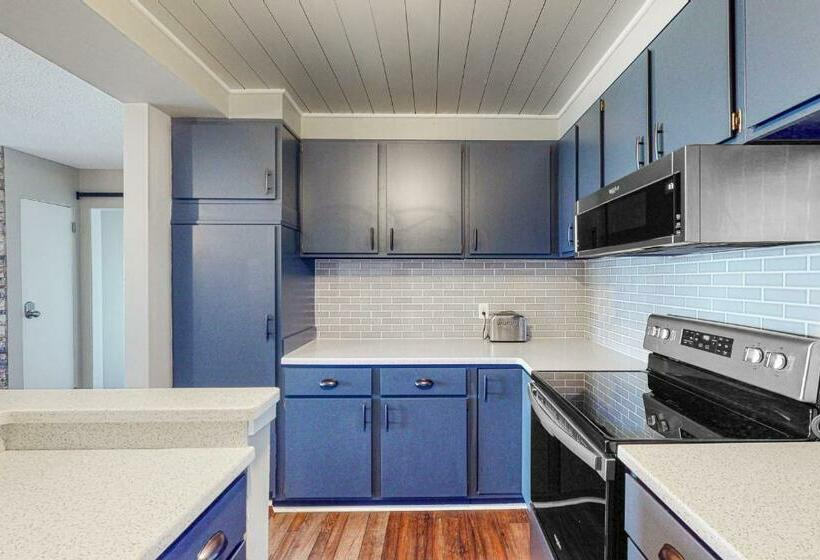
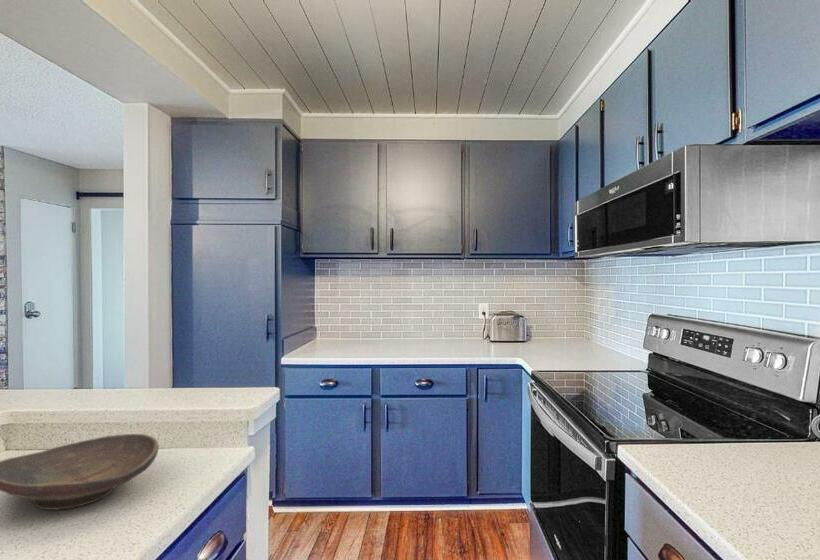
+ decorative bowl (80, 472)
